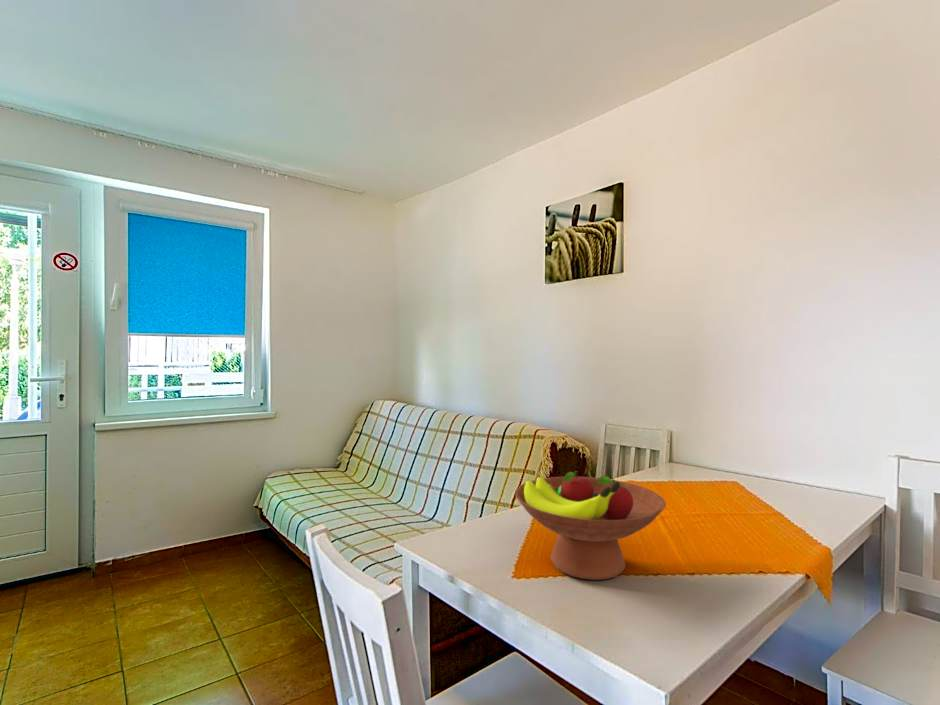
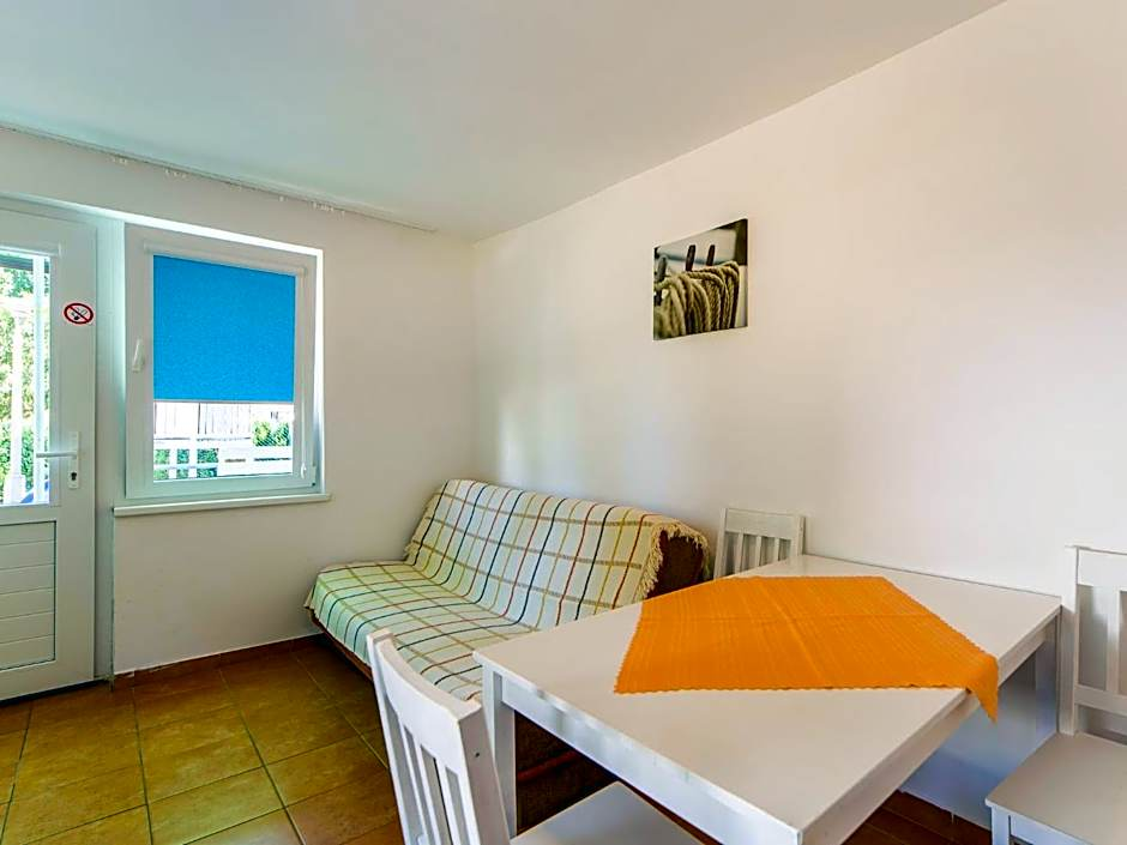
- fruit bowl (587, 516)
